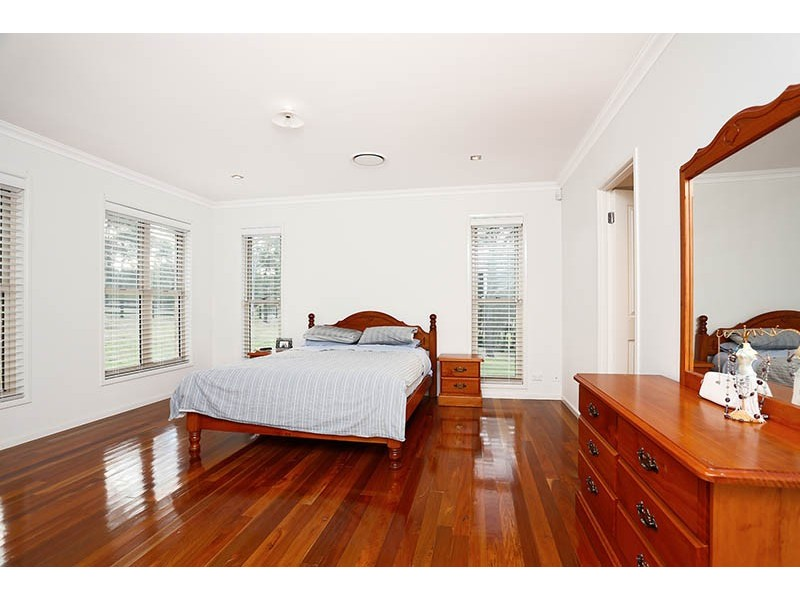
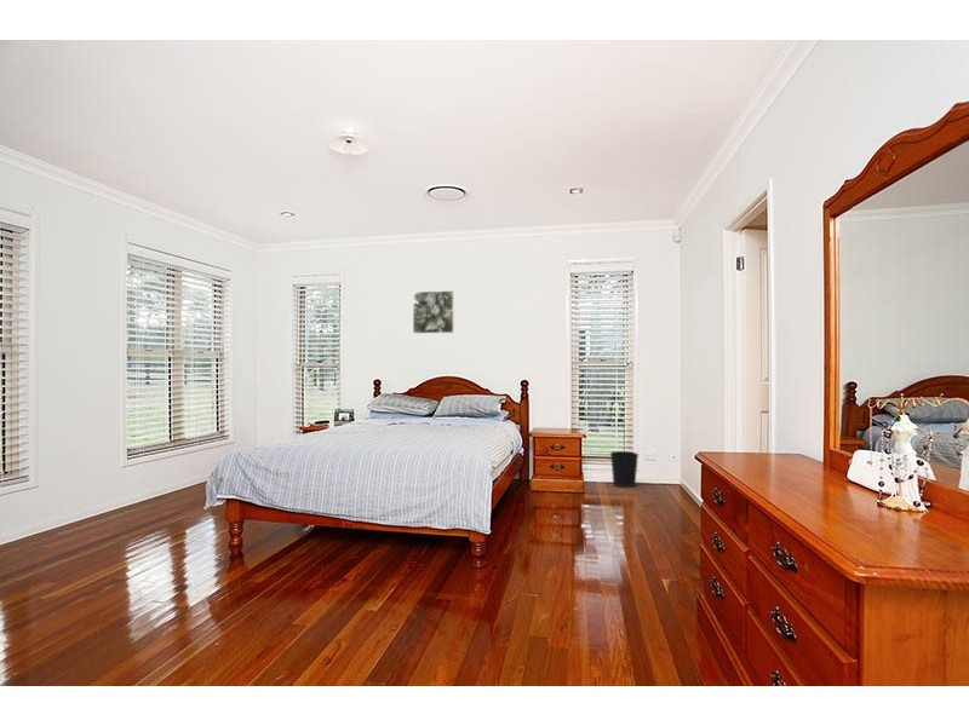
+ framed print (432, 312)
+ wastebasket (624, 468)
